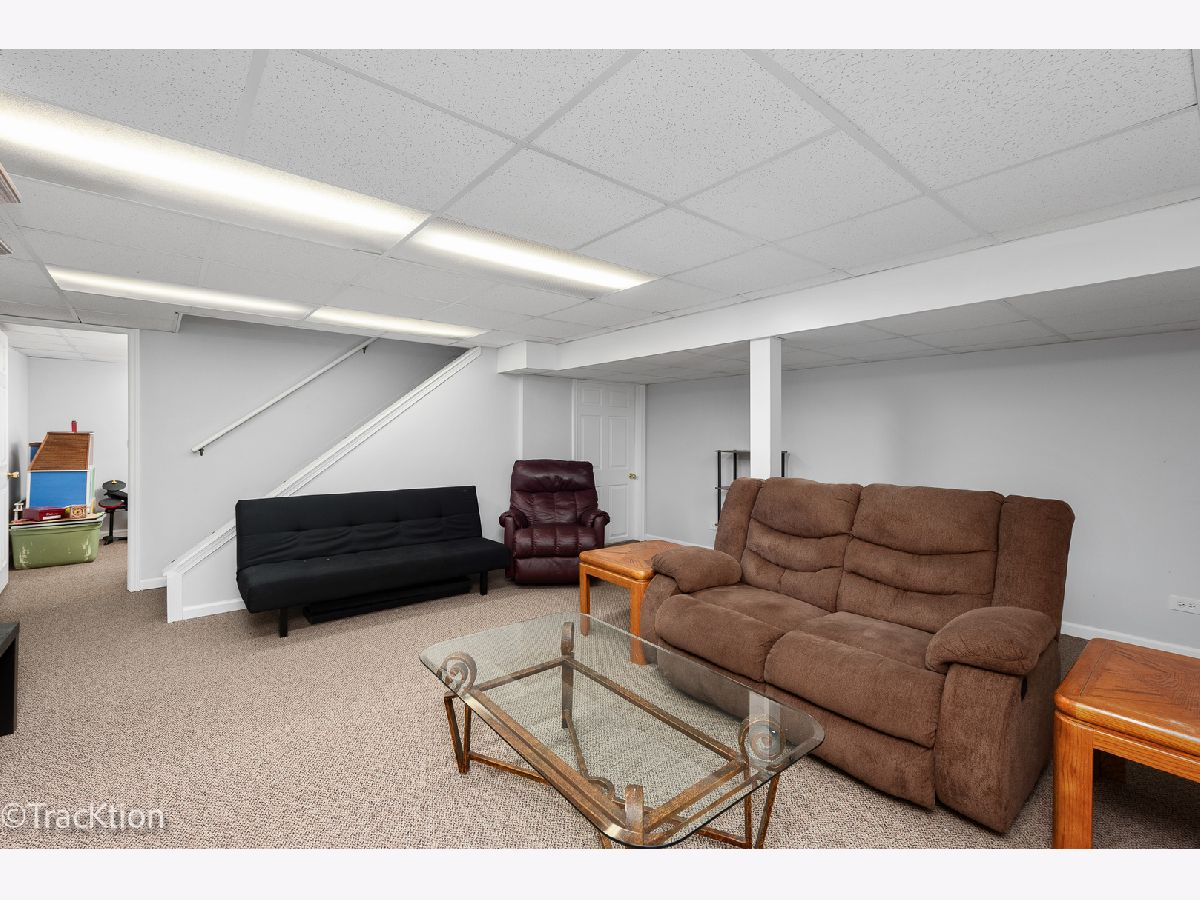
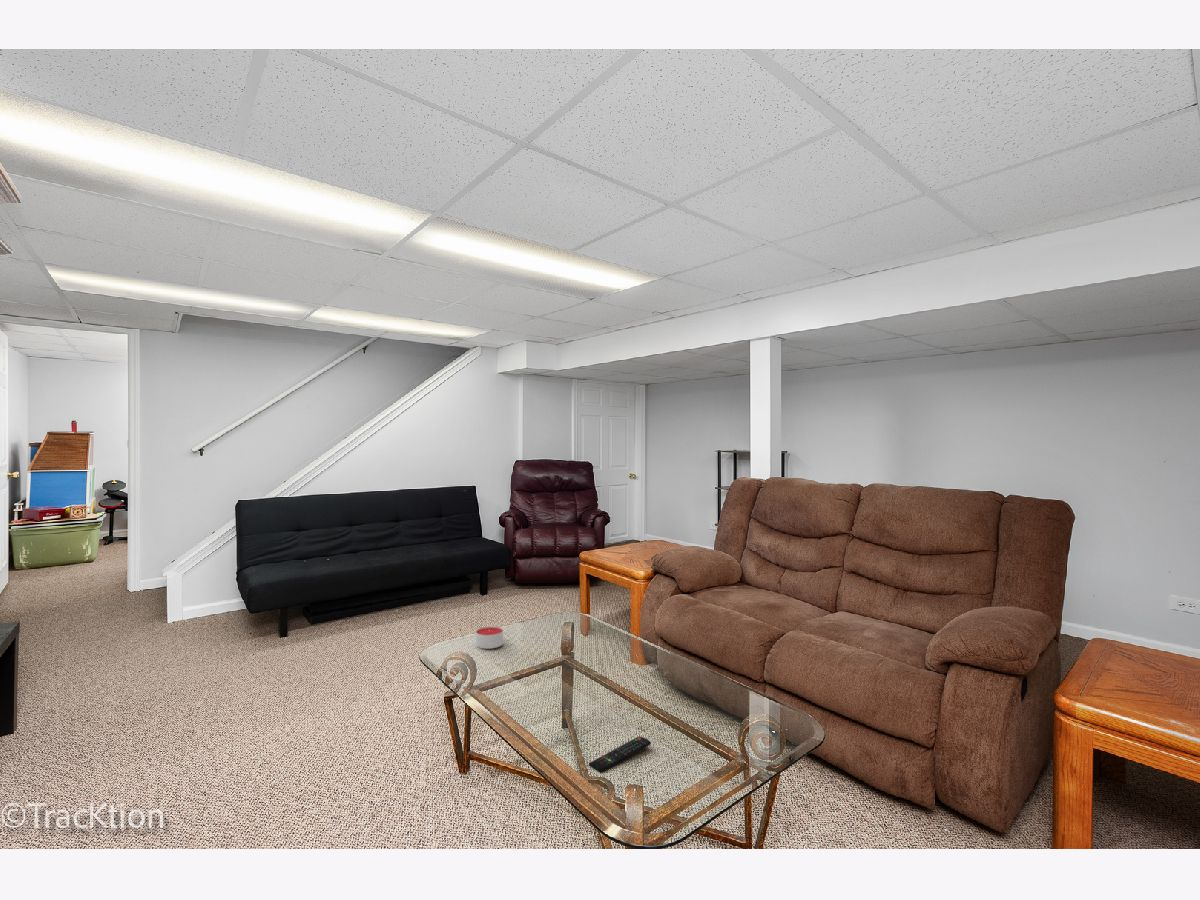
+ remote control (621, 754)
+ candle (489, 636)
